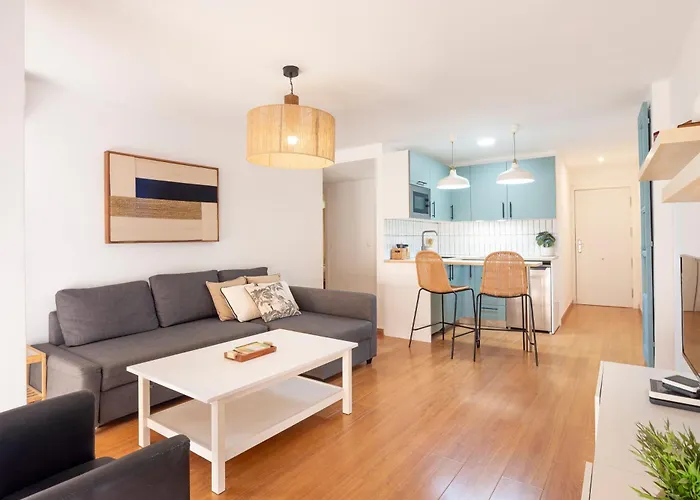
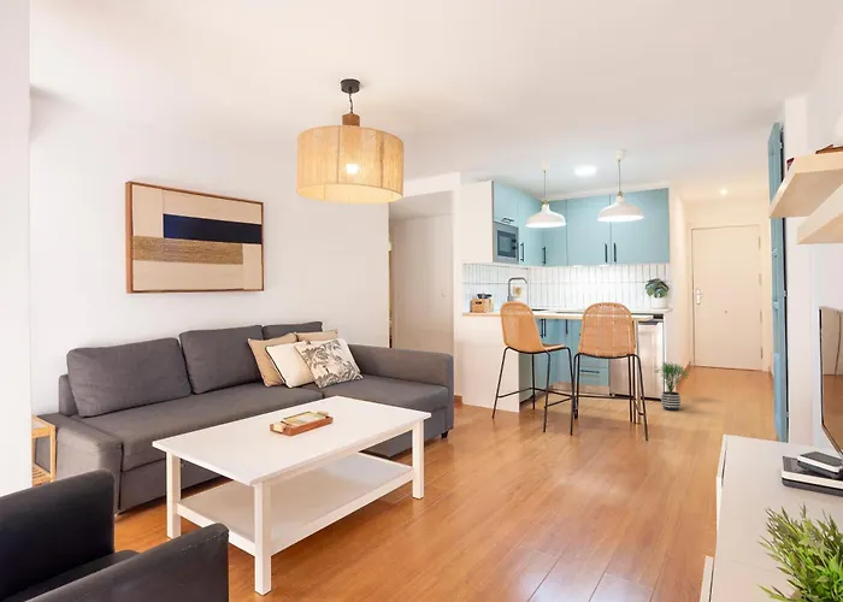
+ potted plant (671, 385)
